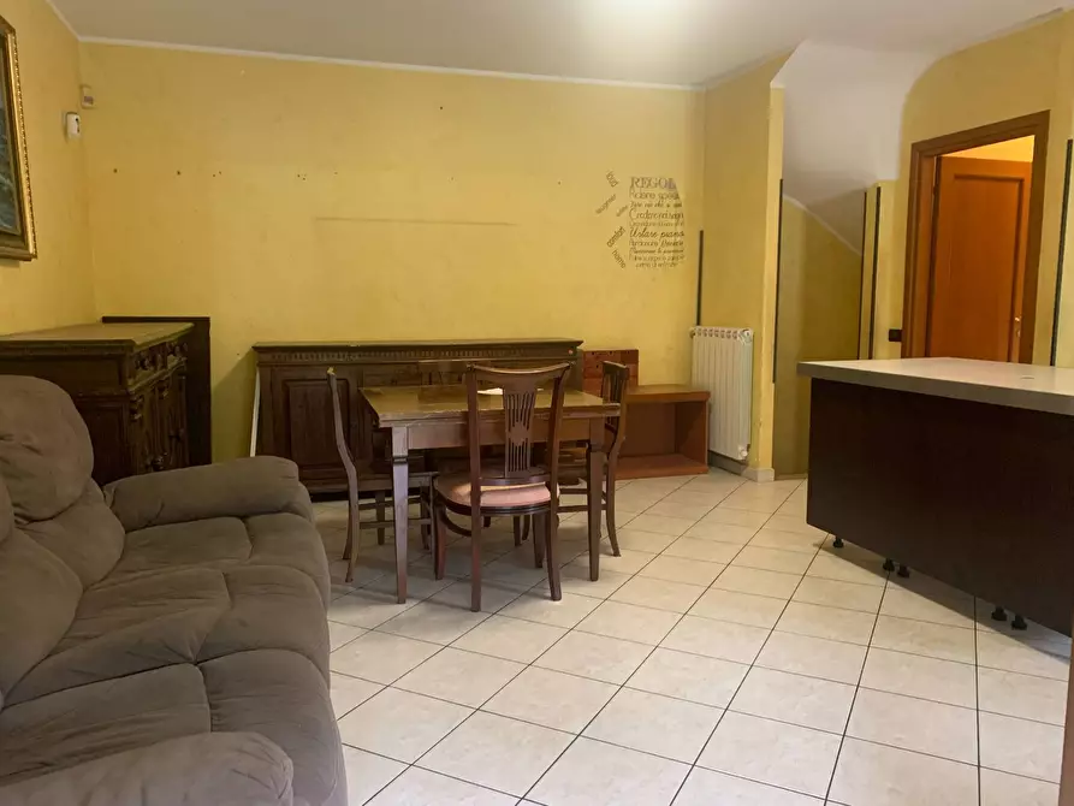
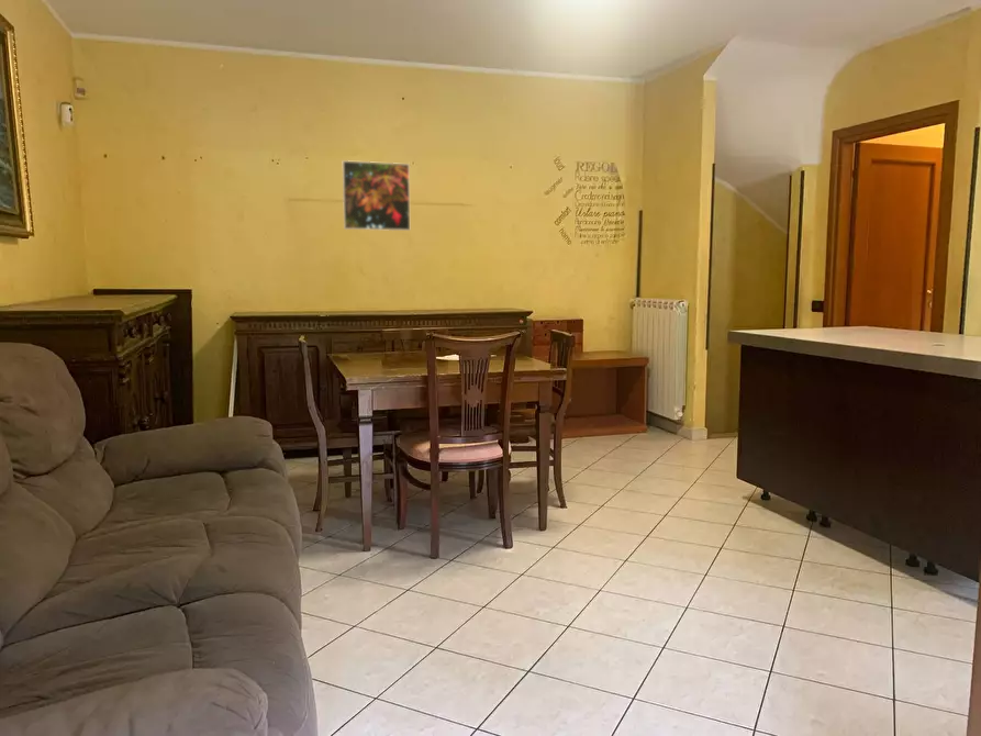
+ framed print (376, 196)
